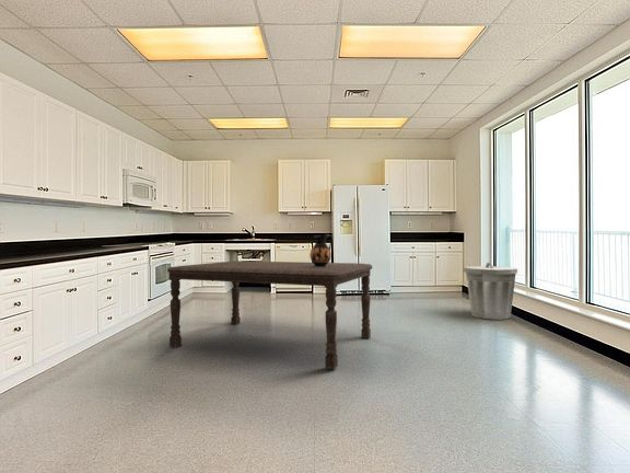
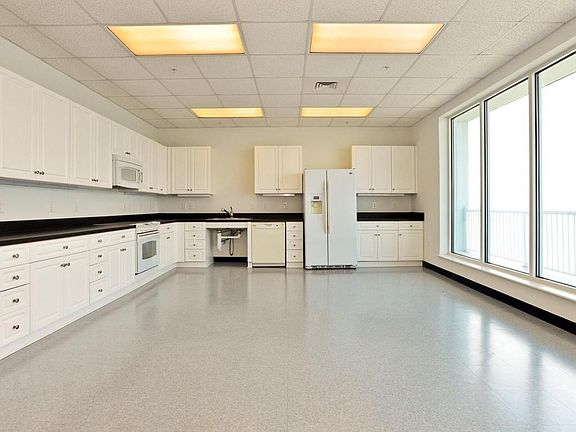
- dining table (273, 282)
- ceramic jug (320, 250)
- trash can (490, 289)
